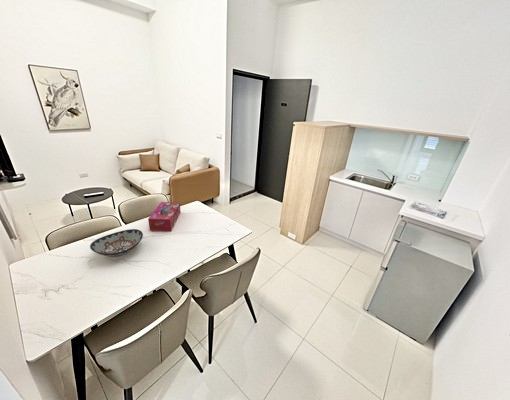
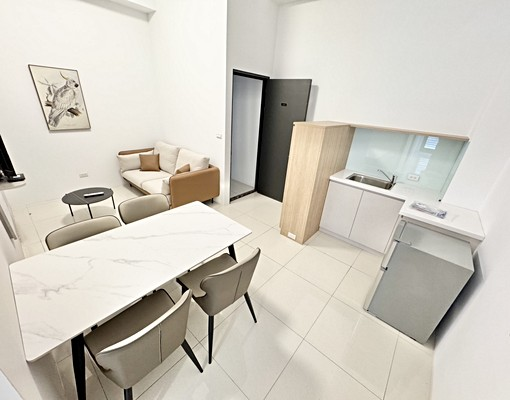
- tissue box (165, 215)
- decorative bowl (119, 245)
